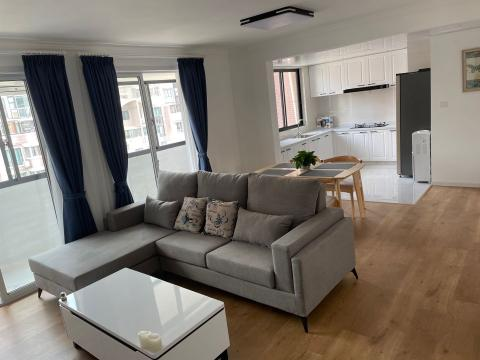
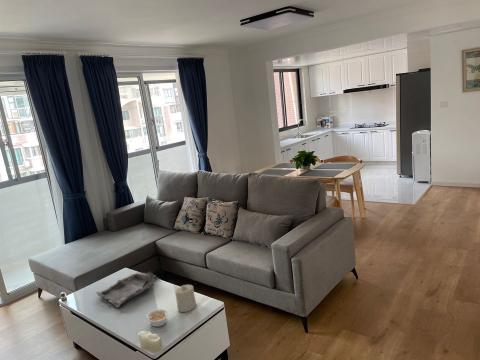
+ candle (185, 296)
+ tray (128, 285)
+ legume (158, 318)
